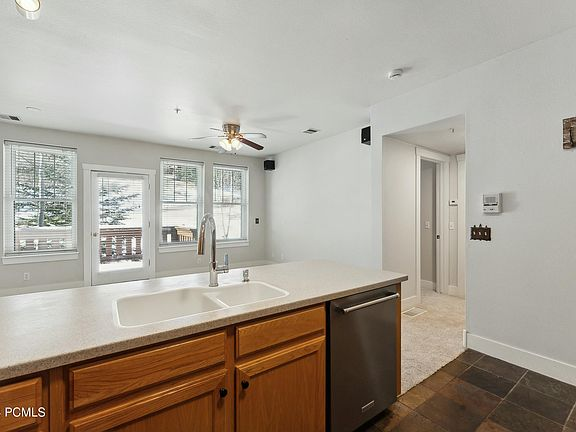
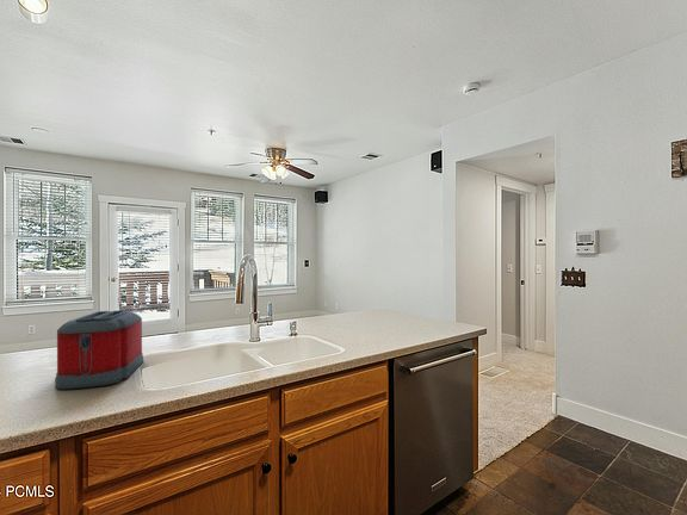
+ toaster (103, 343)
